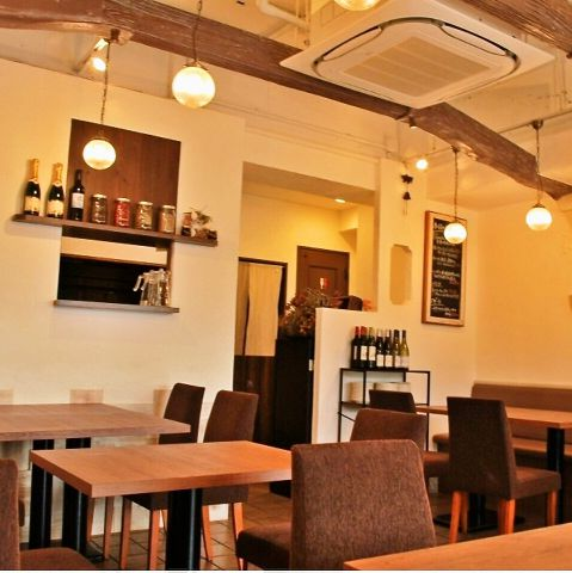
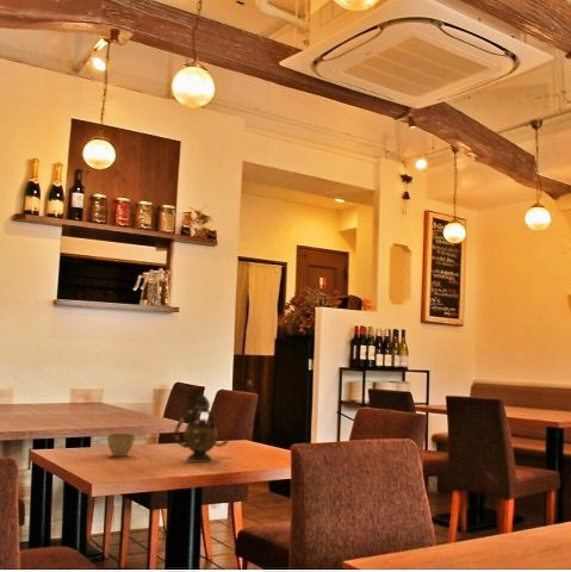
+ teapot (207, 425)
+ flower pot (120, 444)
